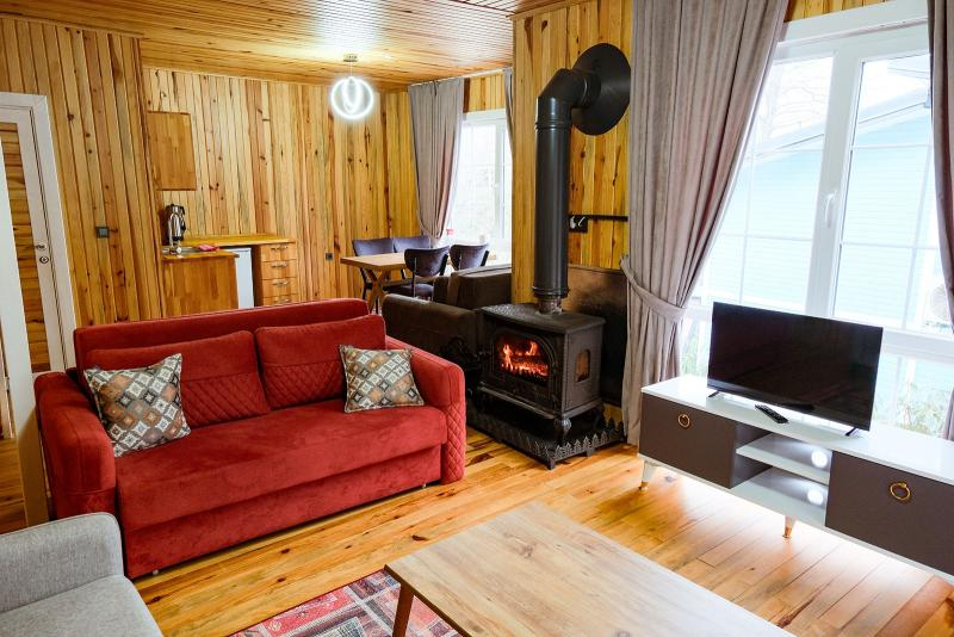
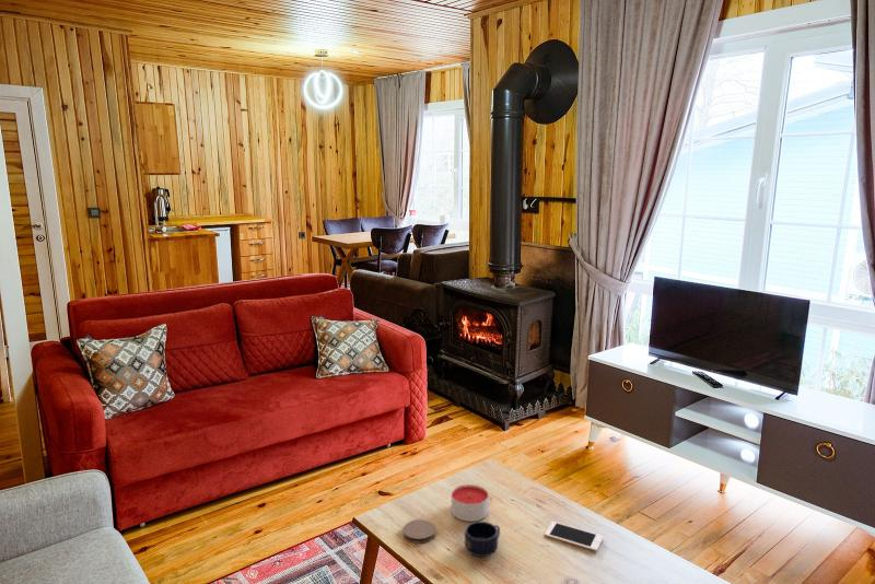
+ mug (483, 539)
+ candle (469, 501)
+ coaster (419, 530)
+ cell phone (573, 535)
